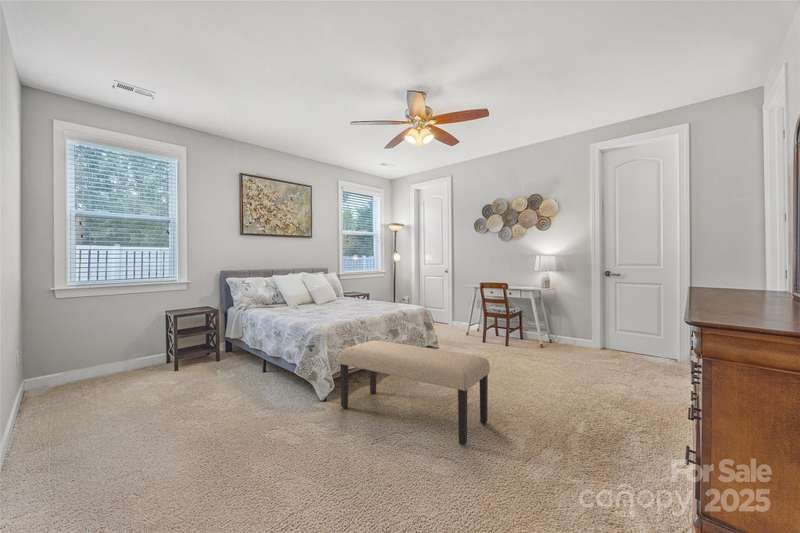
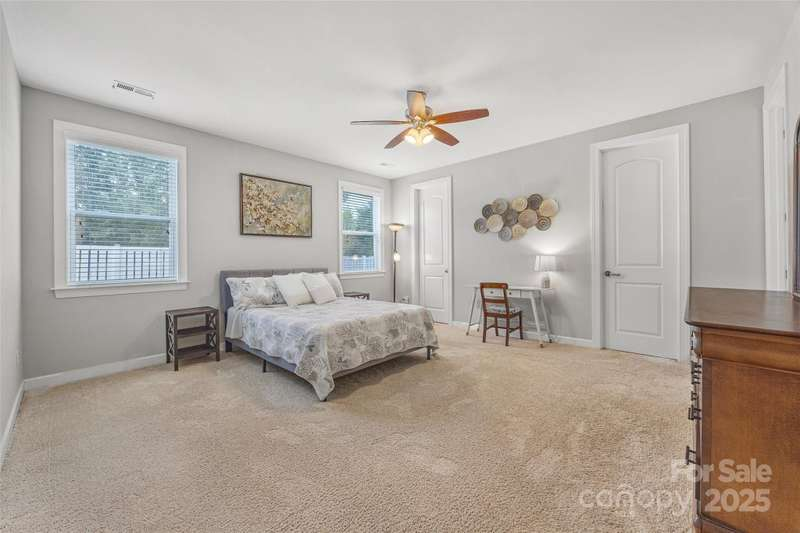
- bench (412, 379)
